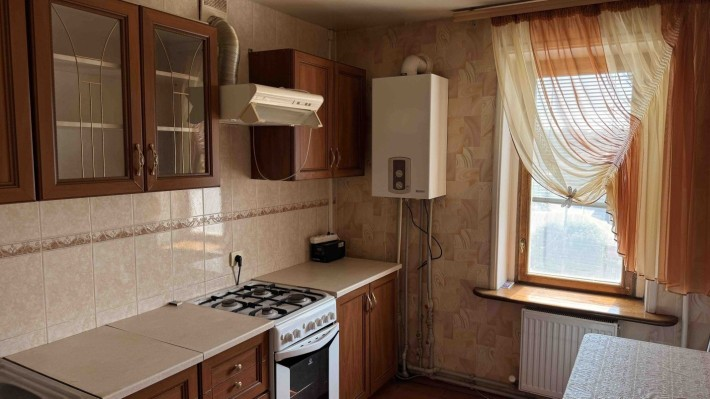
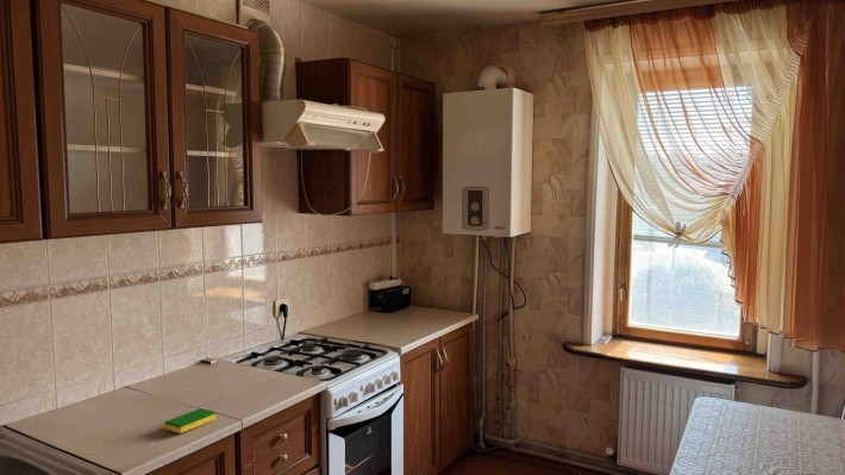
+ dish sponge (190, 420)
